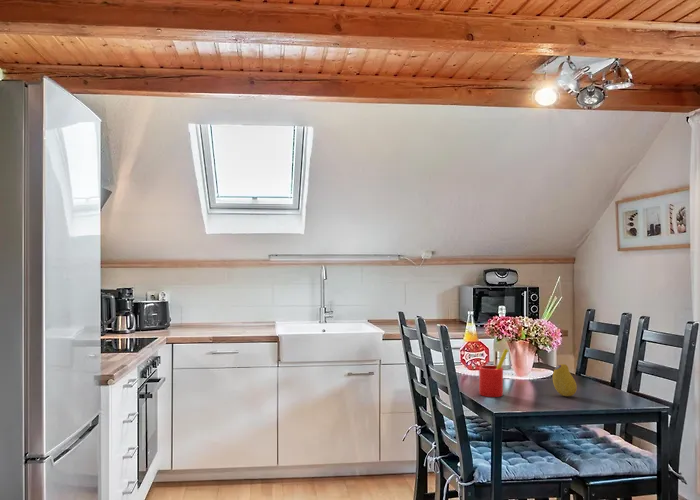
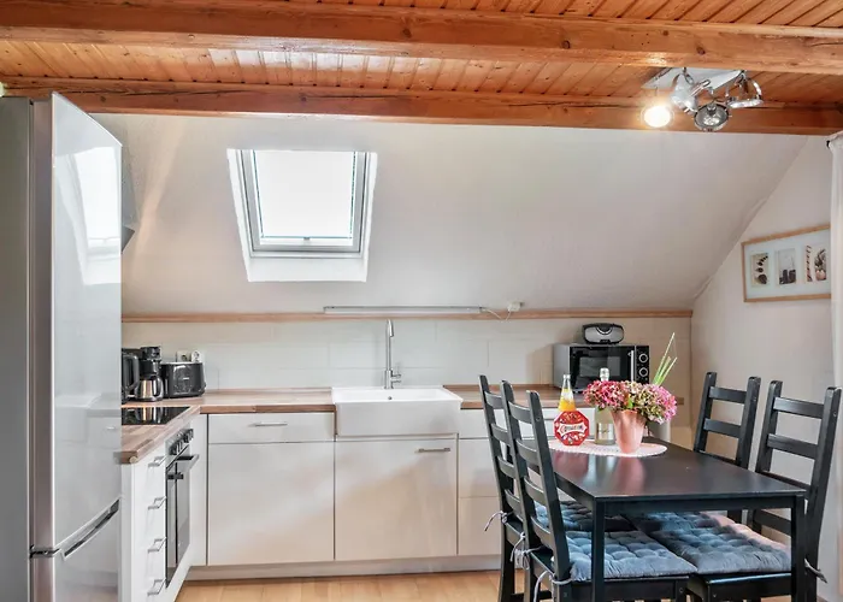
- straw (493, 371)
- fruit (564, 380)
